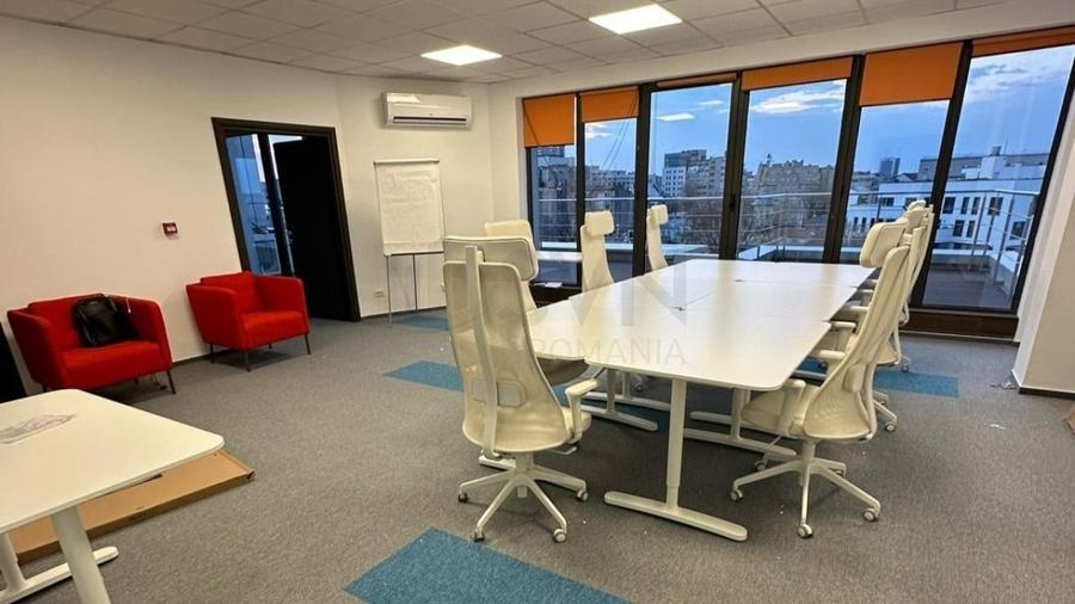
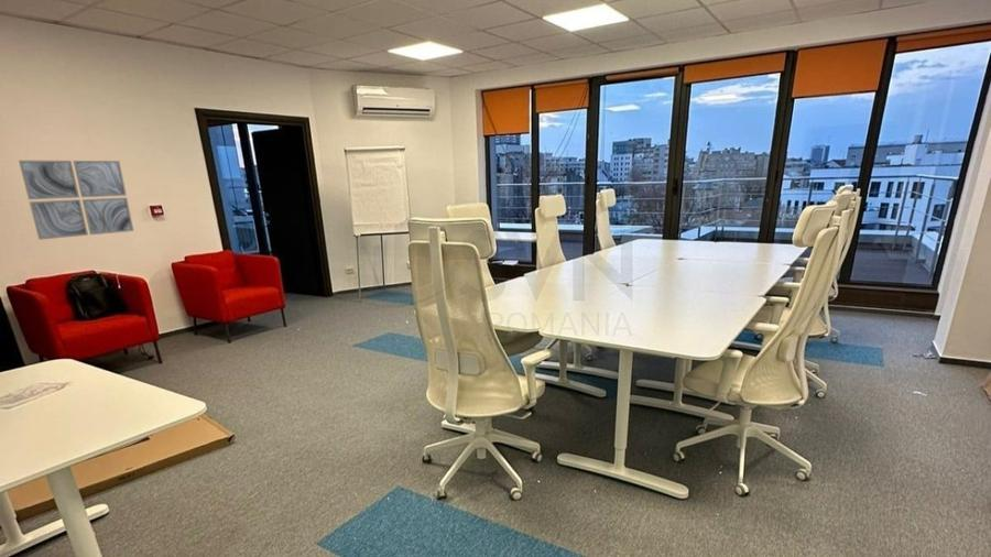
+ wall art (79, 199)
